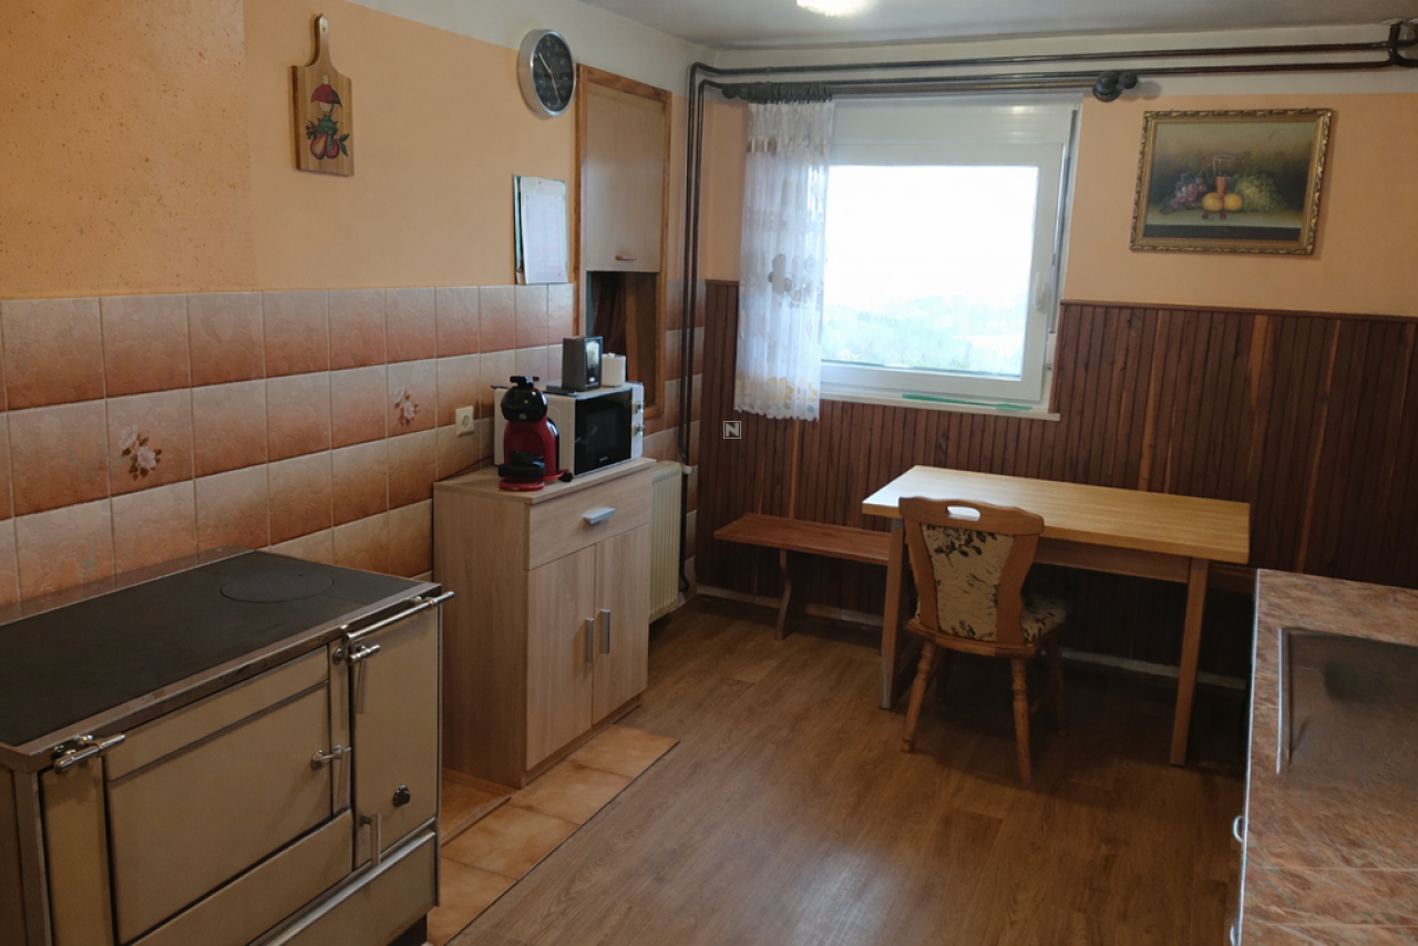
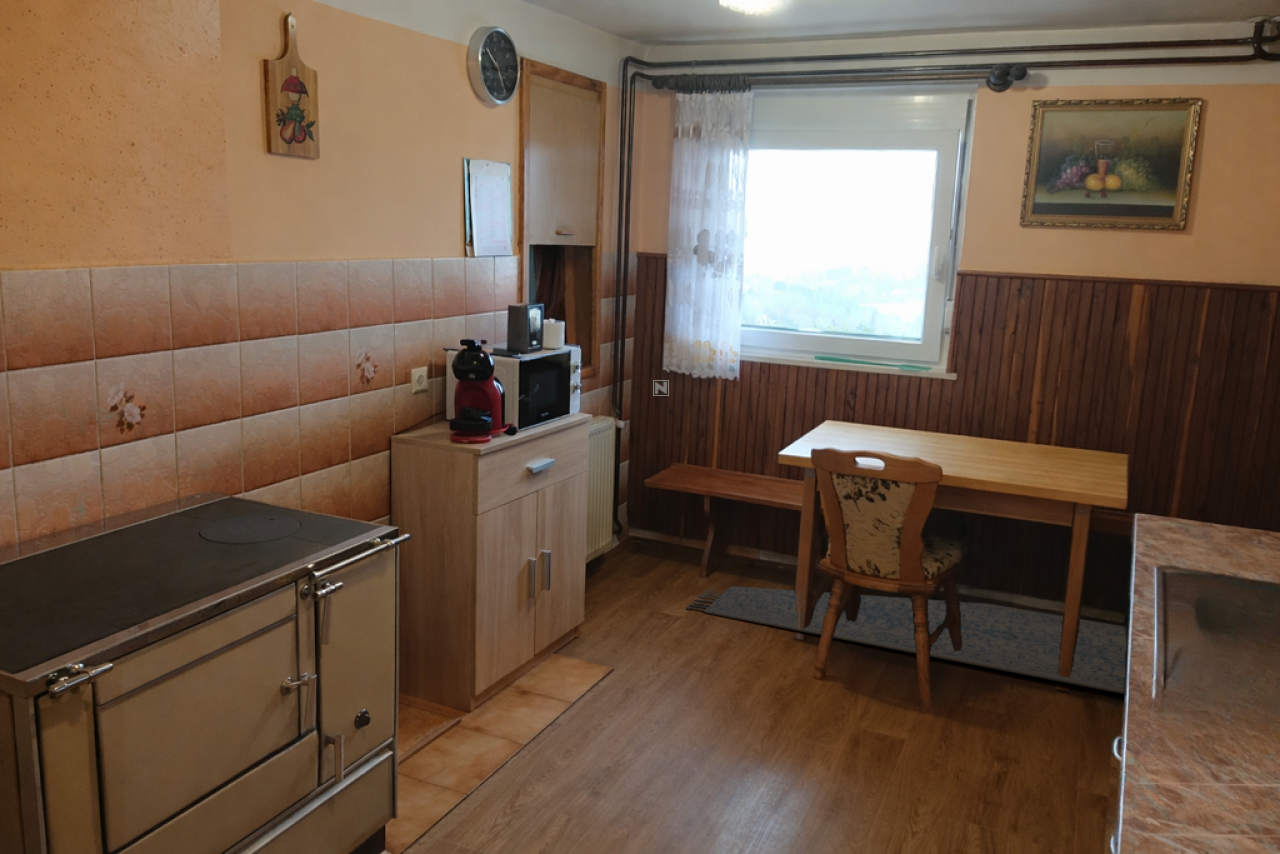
+ rug (981, 631)
